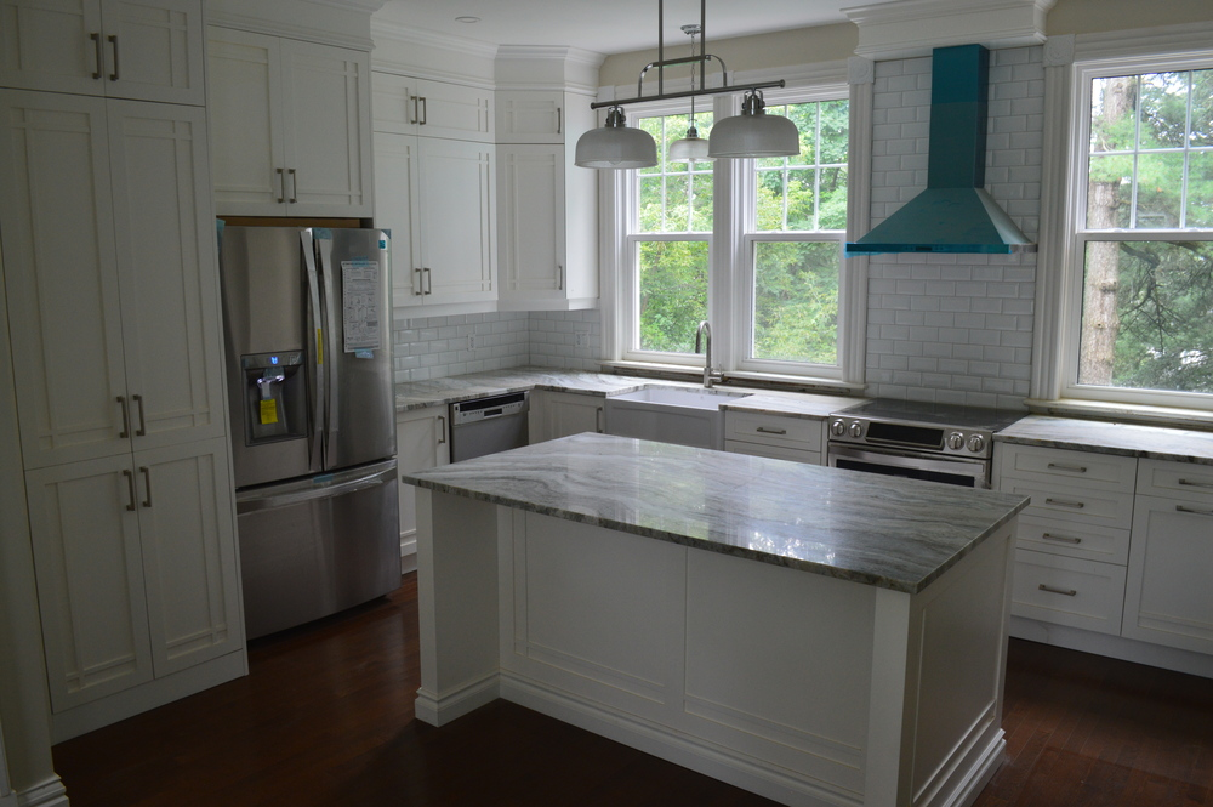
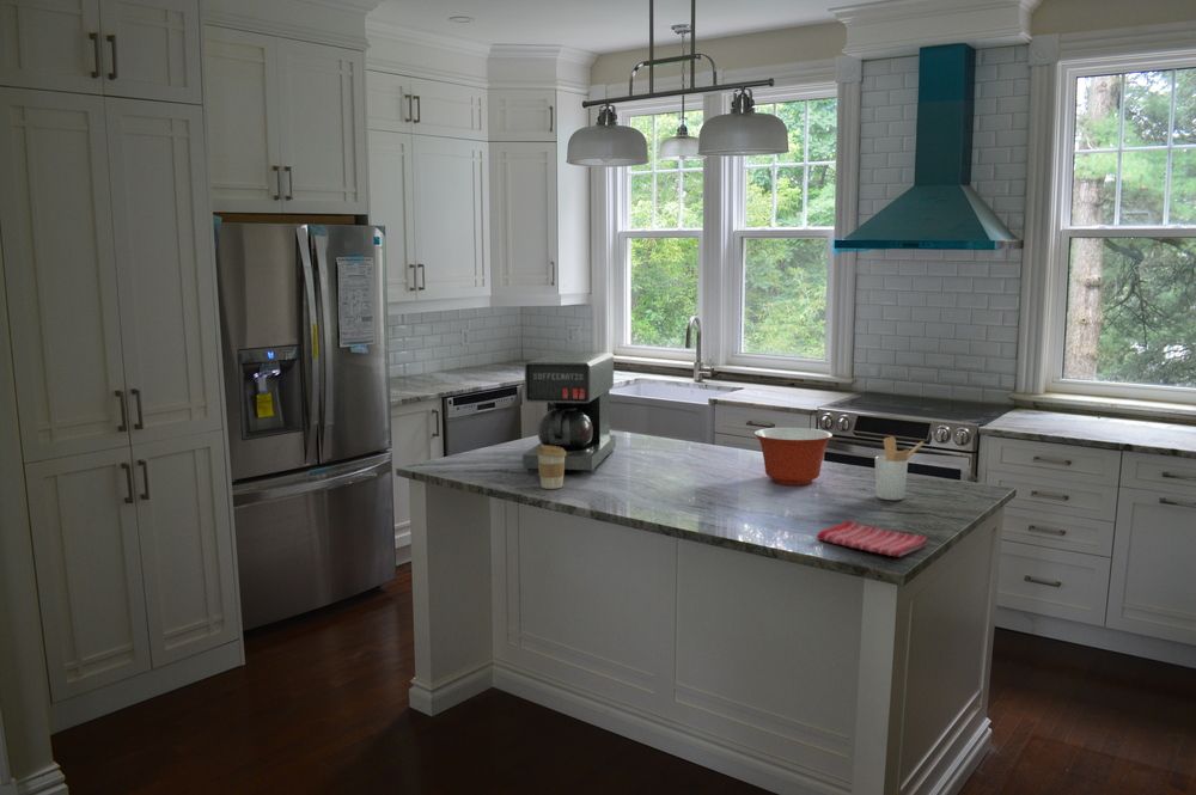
+ coffee maker (572, 409)
+ mixing bowl (792, 457)
+ utensil holder (899, 467)
+ coffee cup (551, 465)
+ dish towel (871, 538)
